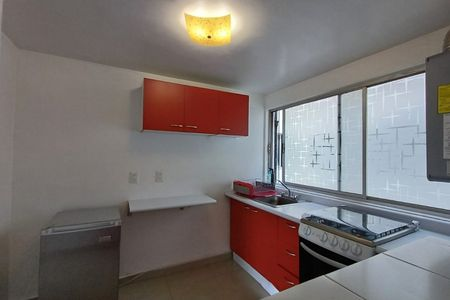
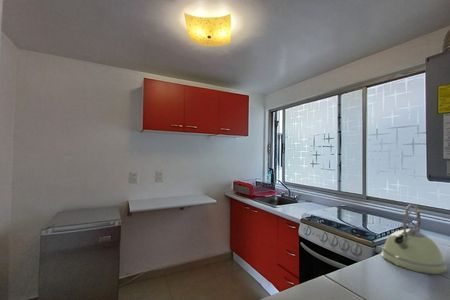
+ kettle (410, 233)
